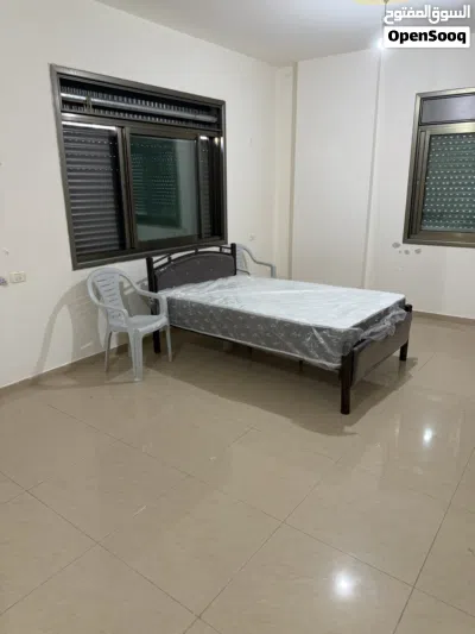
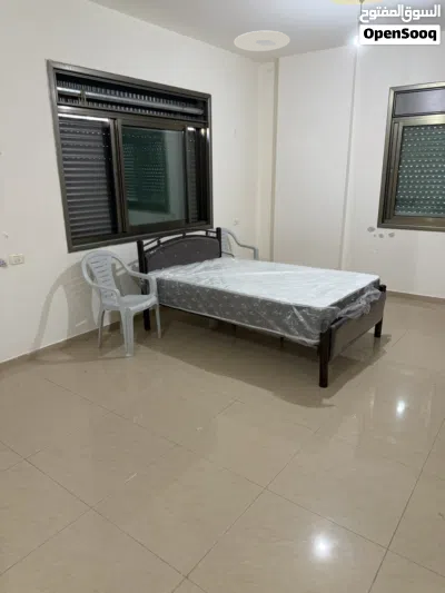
+ ceiling light (261, 38)
